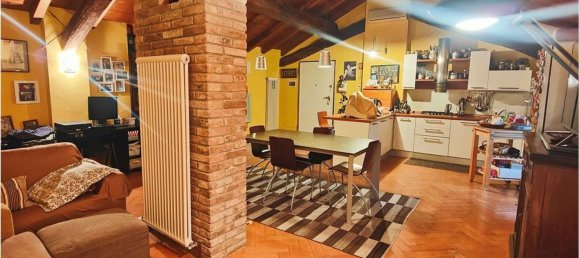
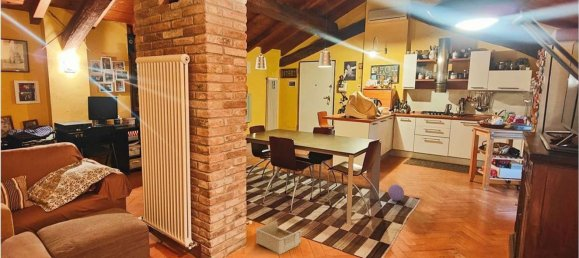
+ storage bin (279, 236)
+ ball (395, 192)
